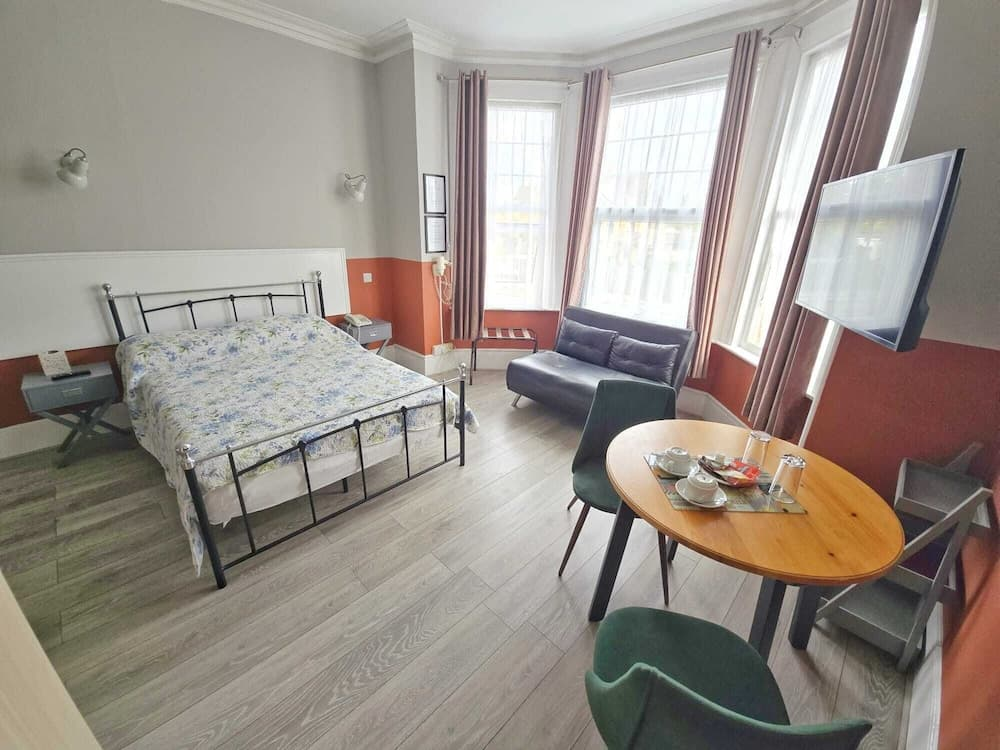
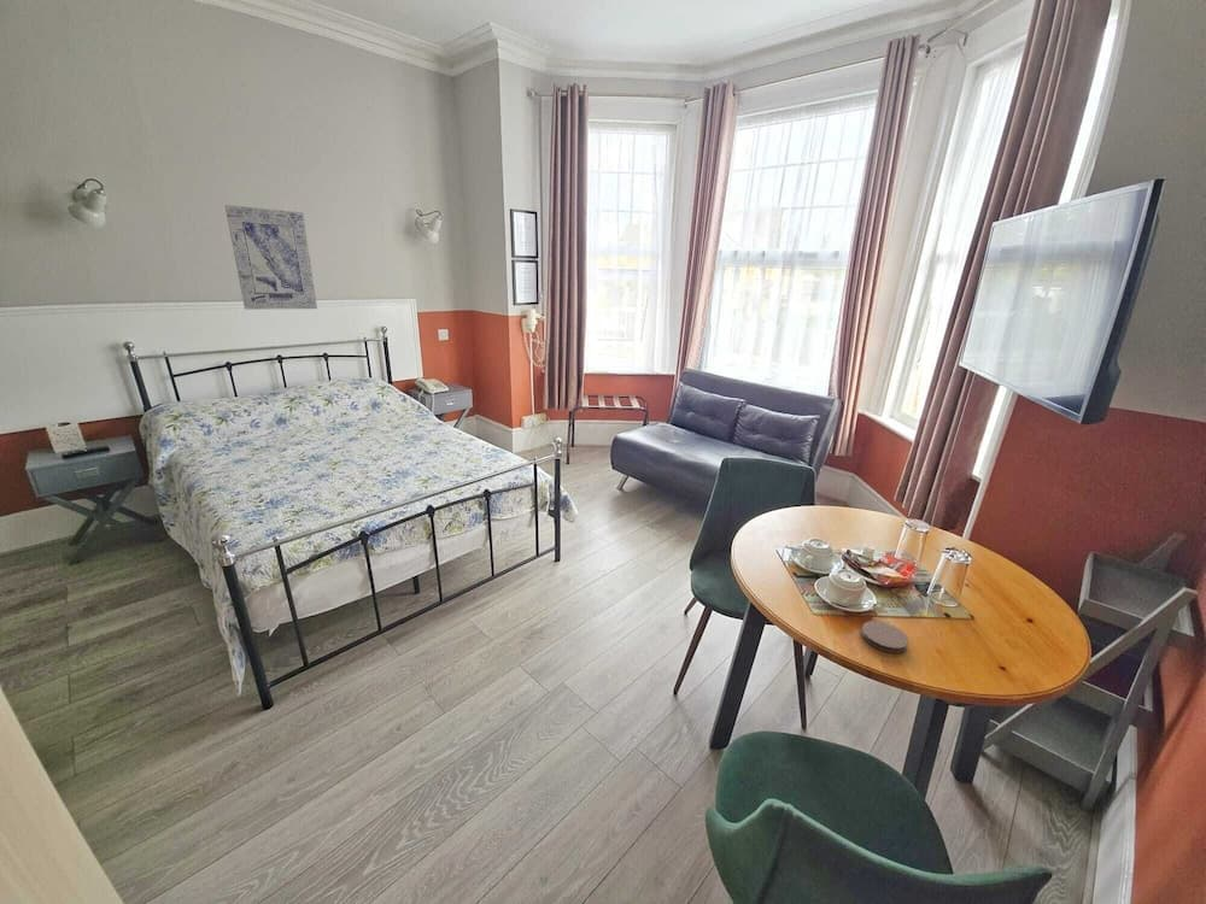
+ wall art (274, 260)
+ coaster (884, 635)
